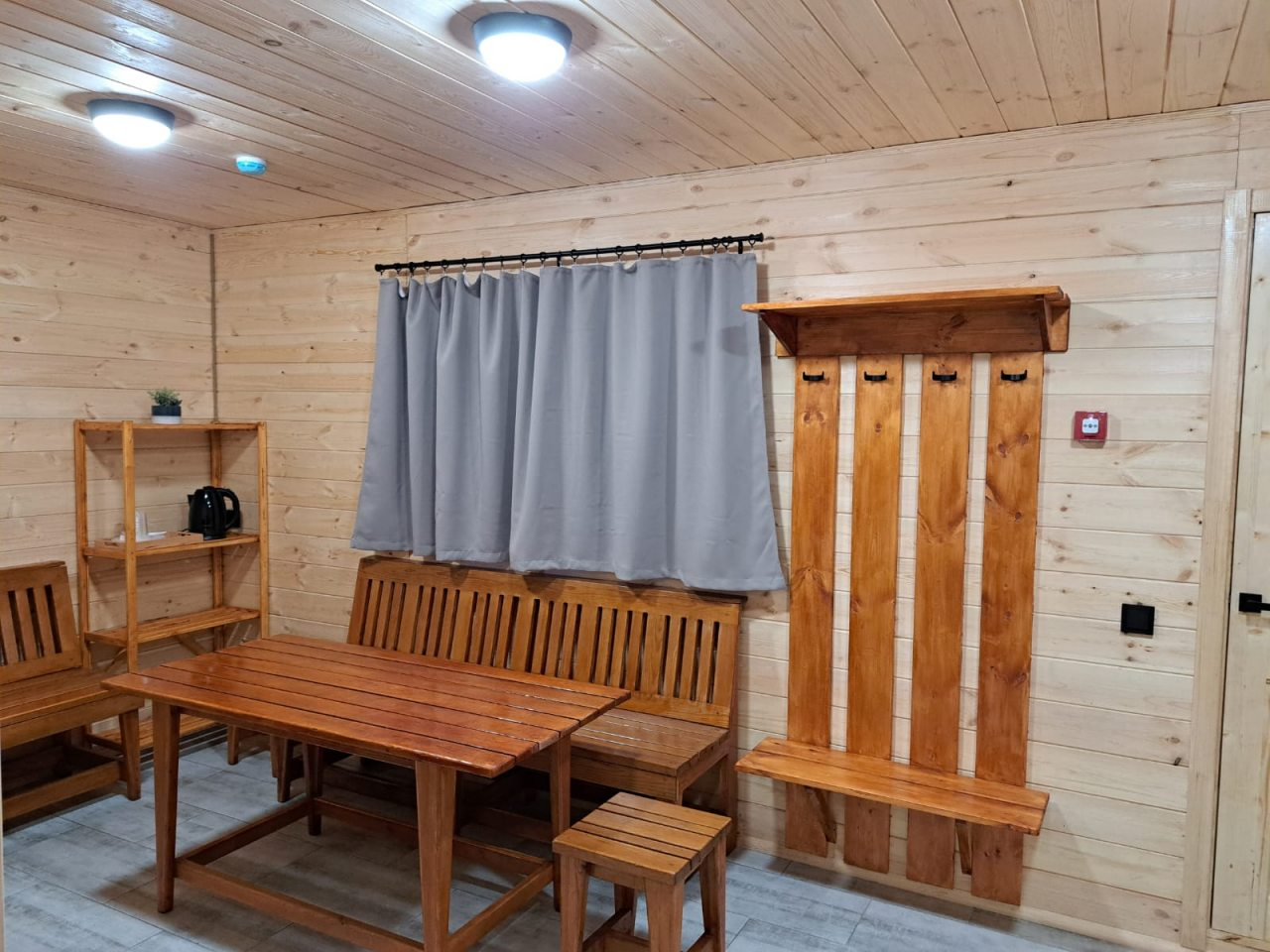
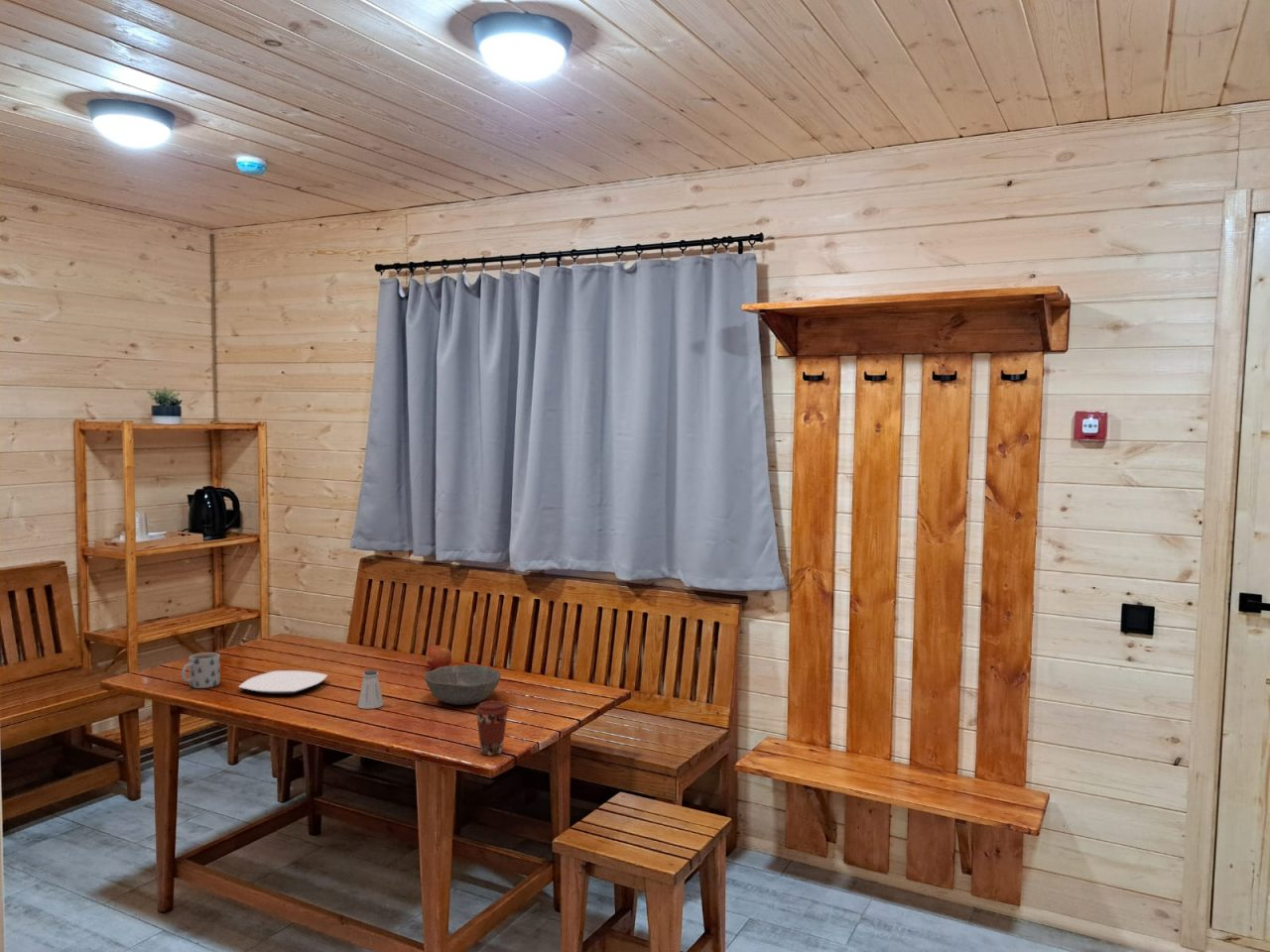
+ mug (199, 671)
+ plate (284, 683)
+ apple (439, 656)
+ saltshaker (370, 687)
+ coffee cup (491, 728)
+ bowl (462, 687)
